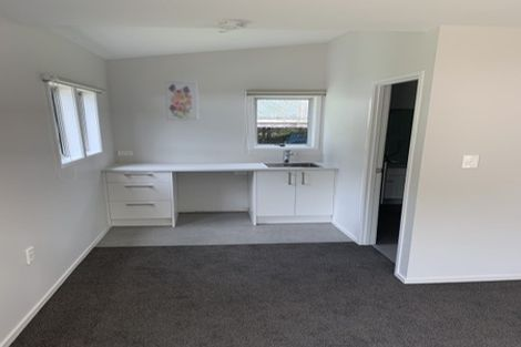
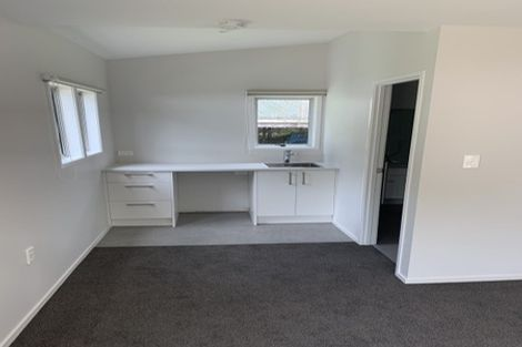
- wall art (182, 101)
